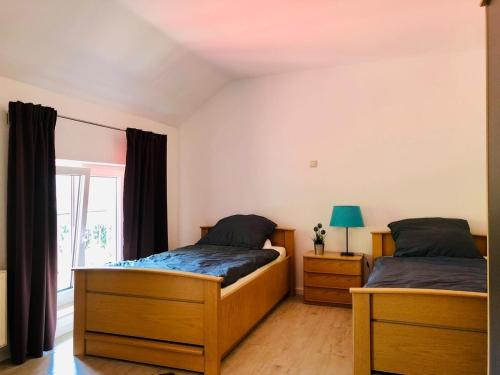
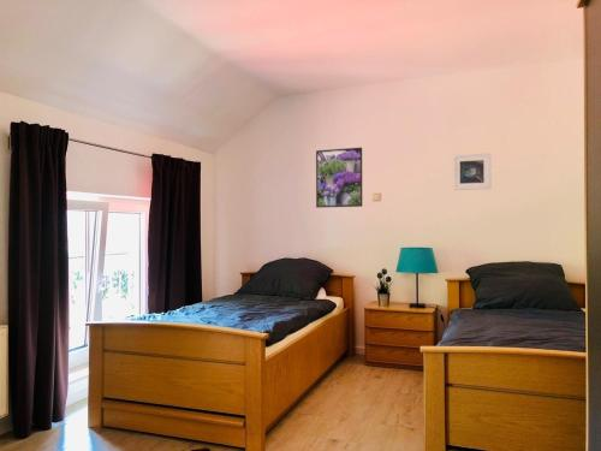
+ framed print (338, 178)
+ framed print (471, 172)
